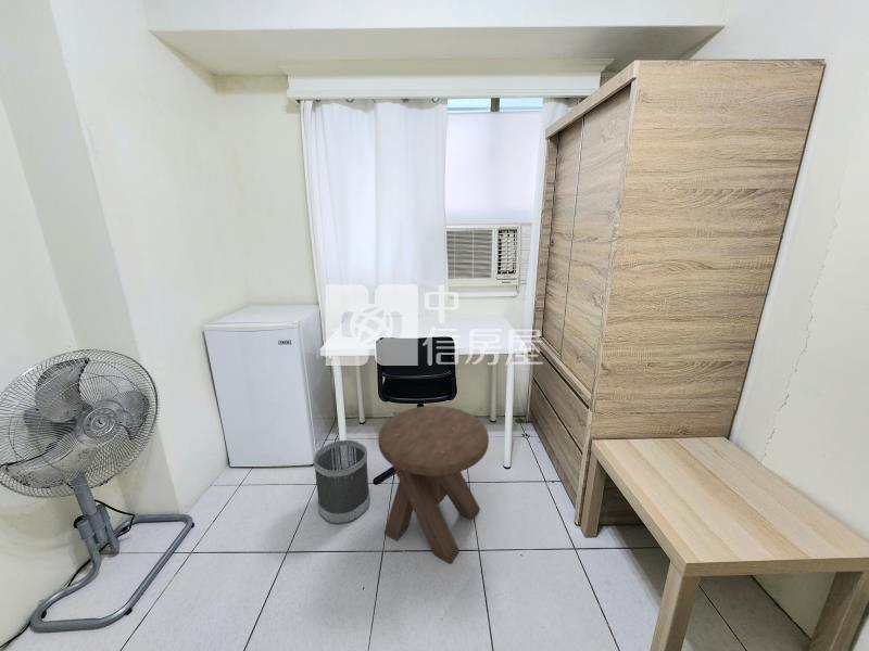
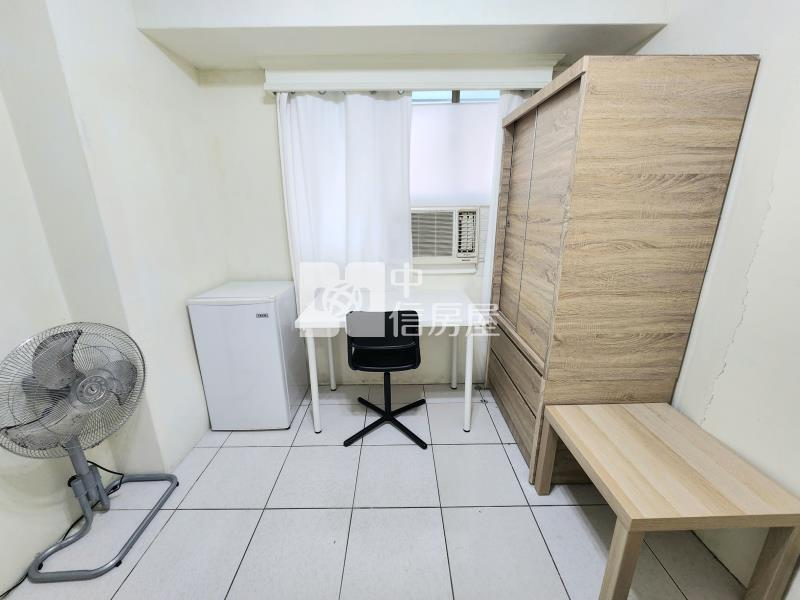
- music stool (433, 477)
- wastebasket (342, 480)
